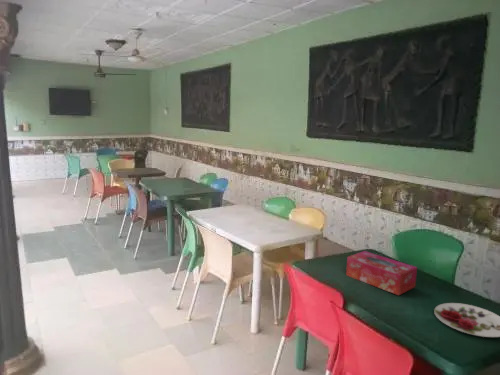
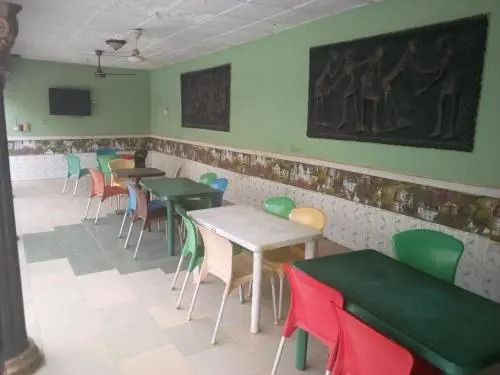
- plate (470, 318)
- tissue box (380, 271)
